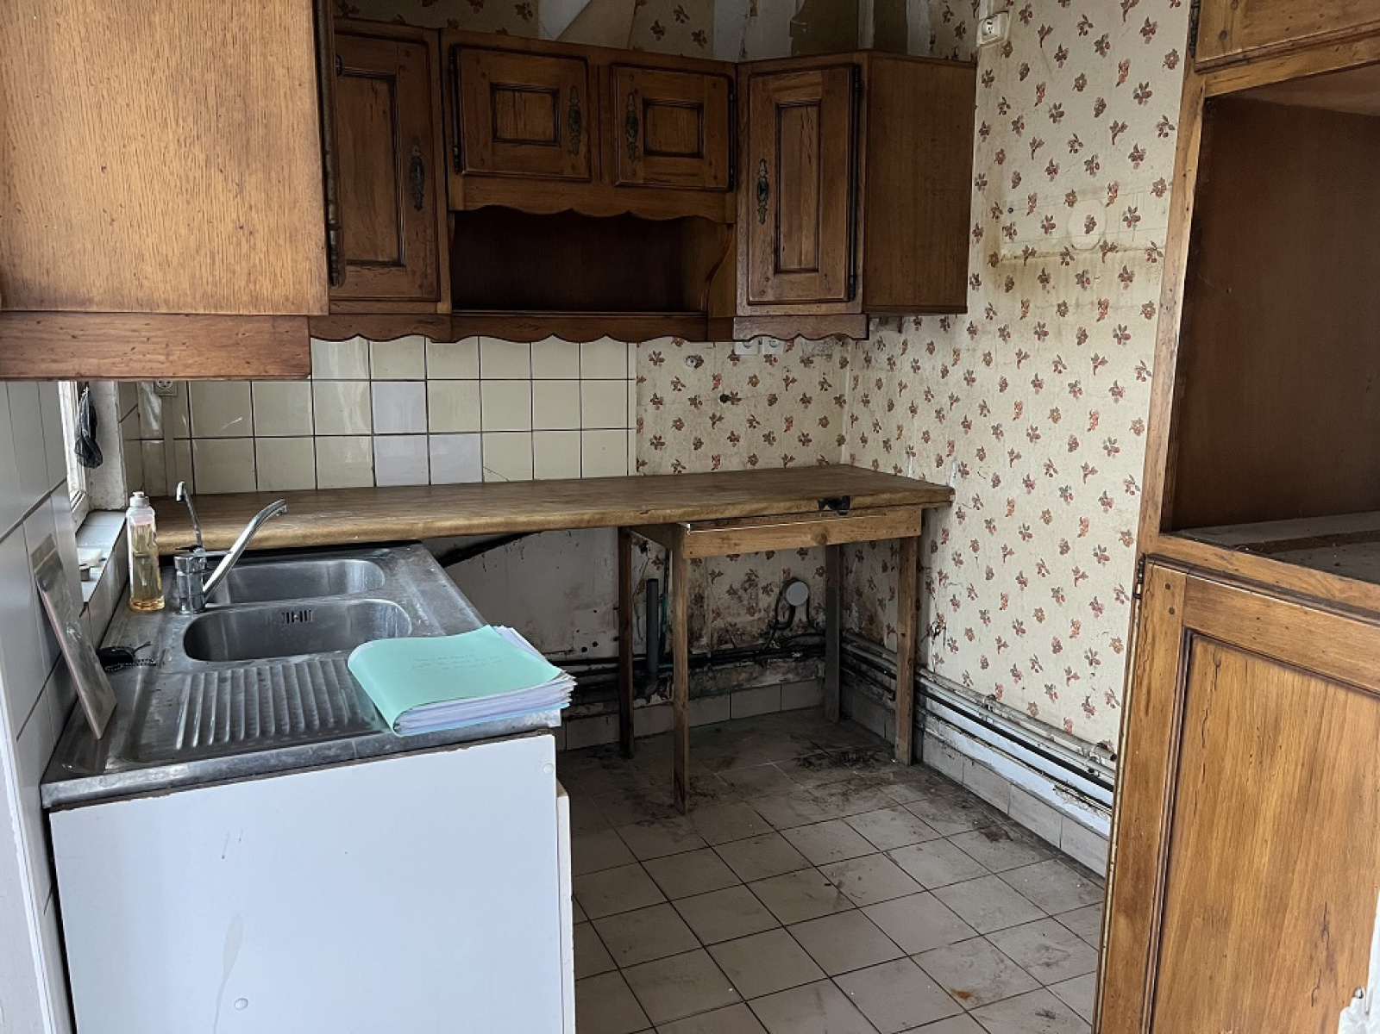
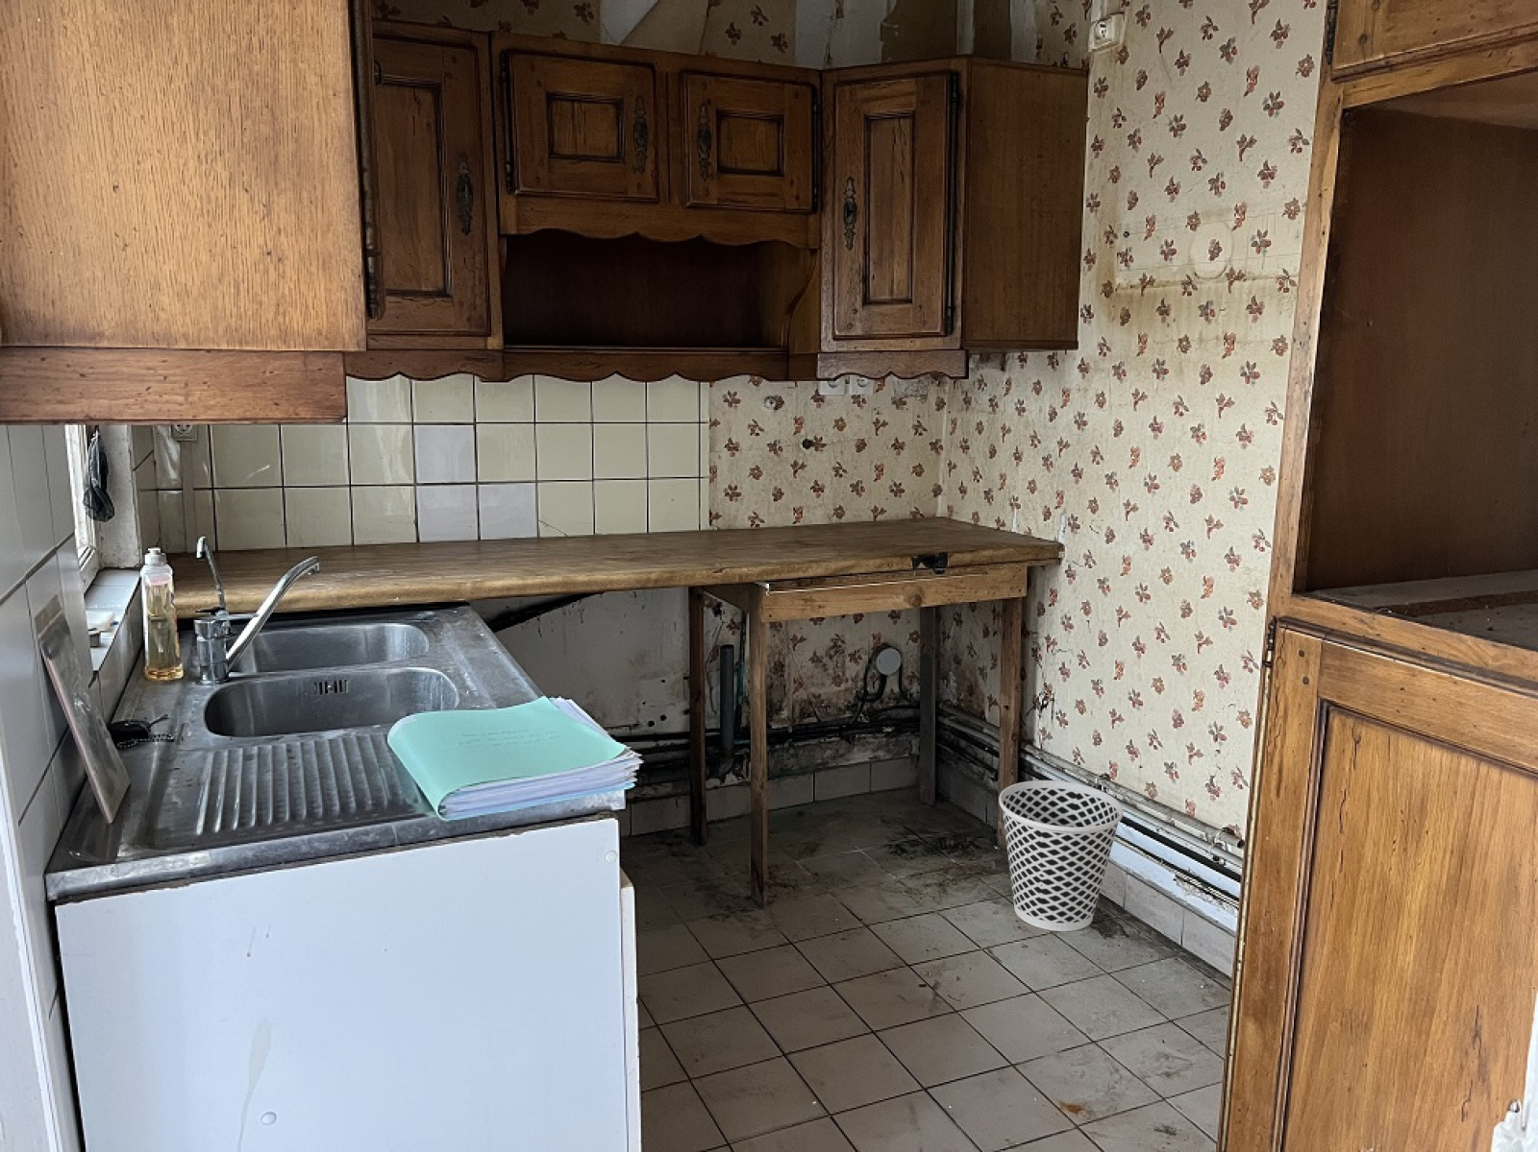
+ wastebasket (1056, 857)
